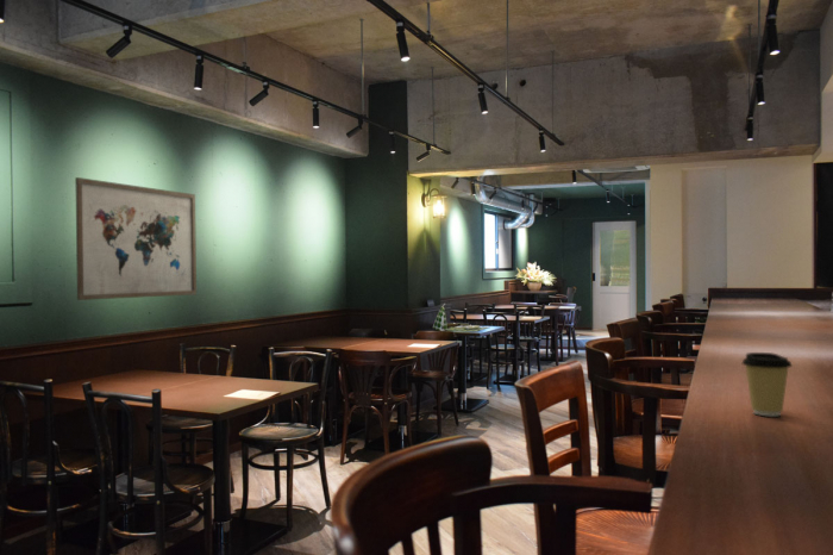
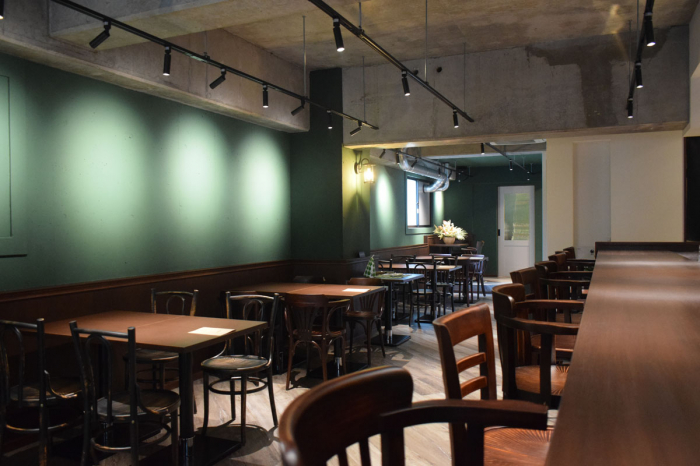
- coffee cup (766, 383)
- wall art (142, 242)
